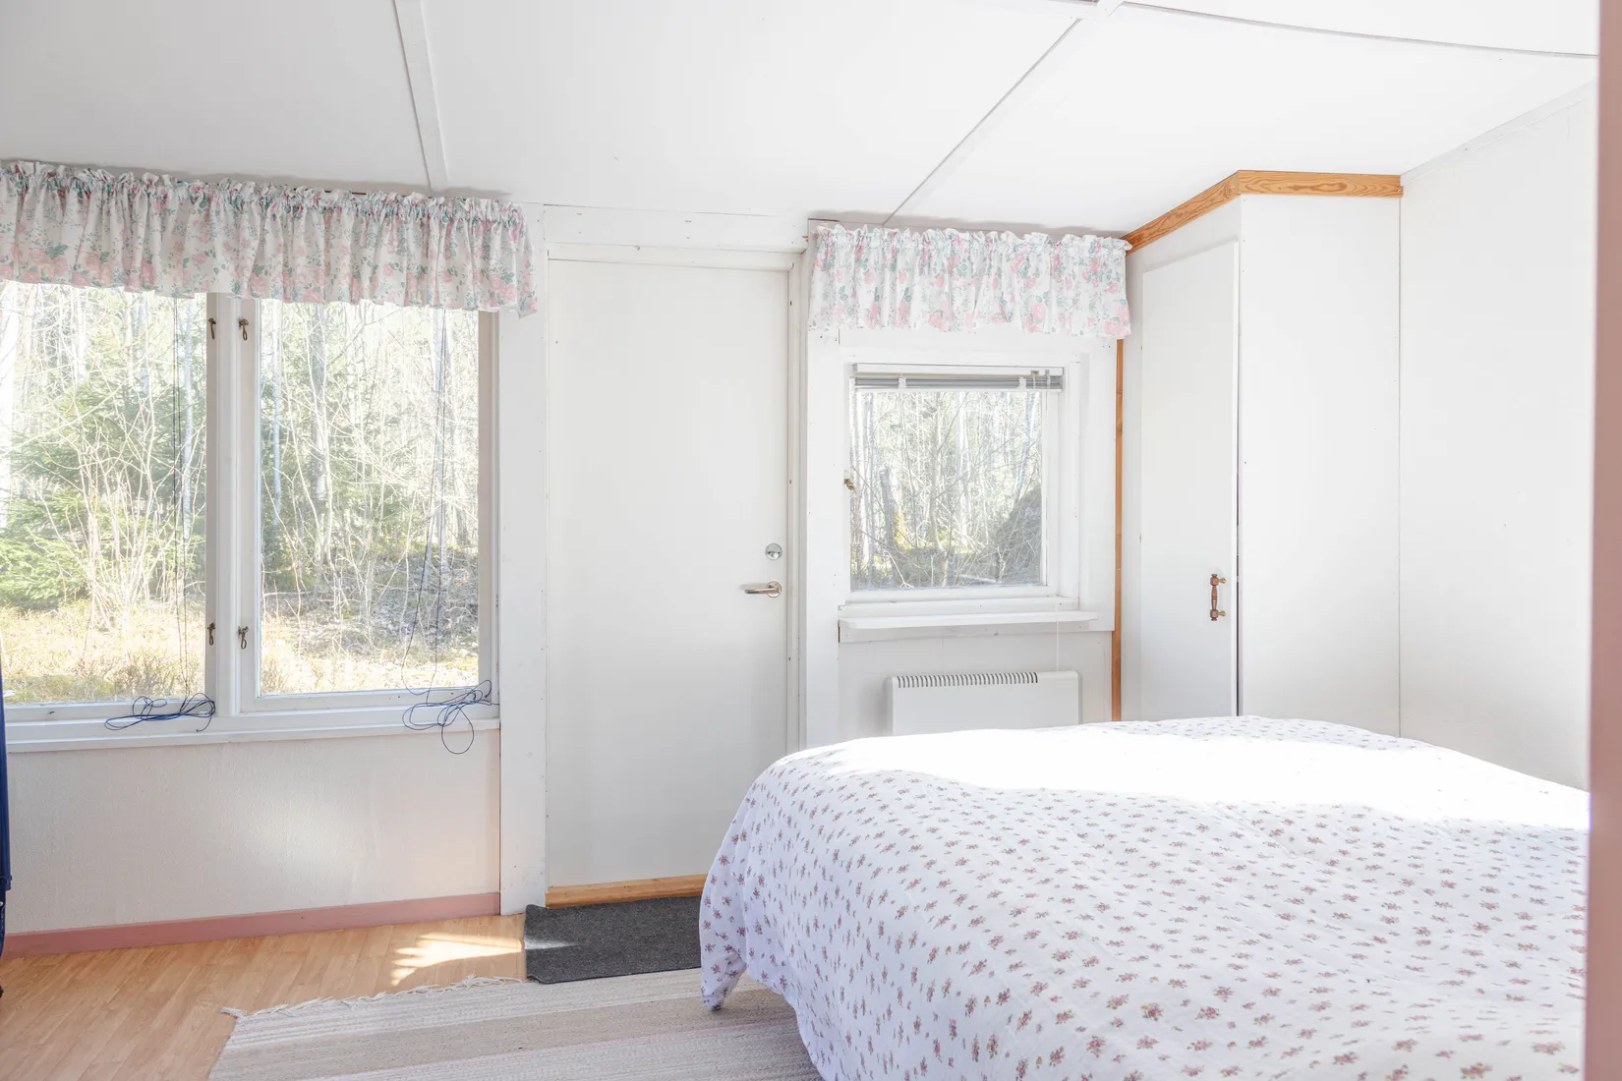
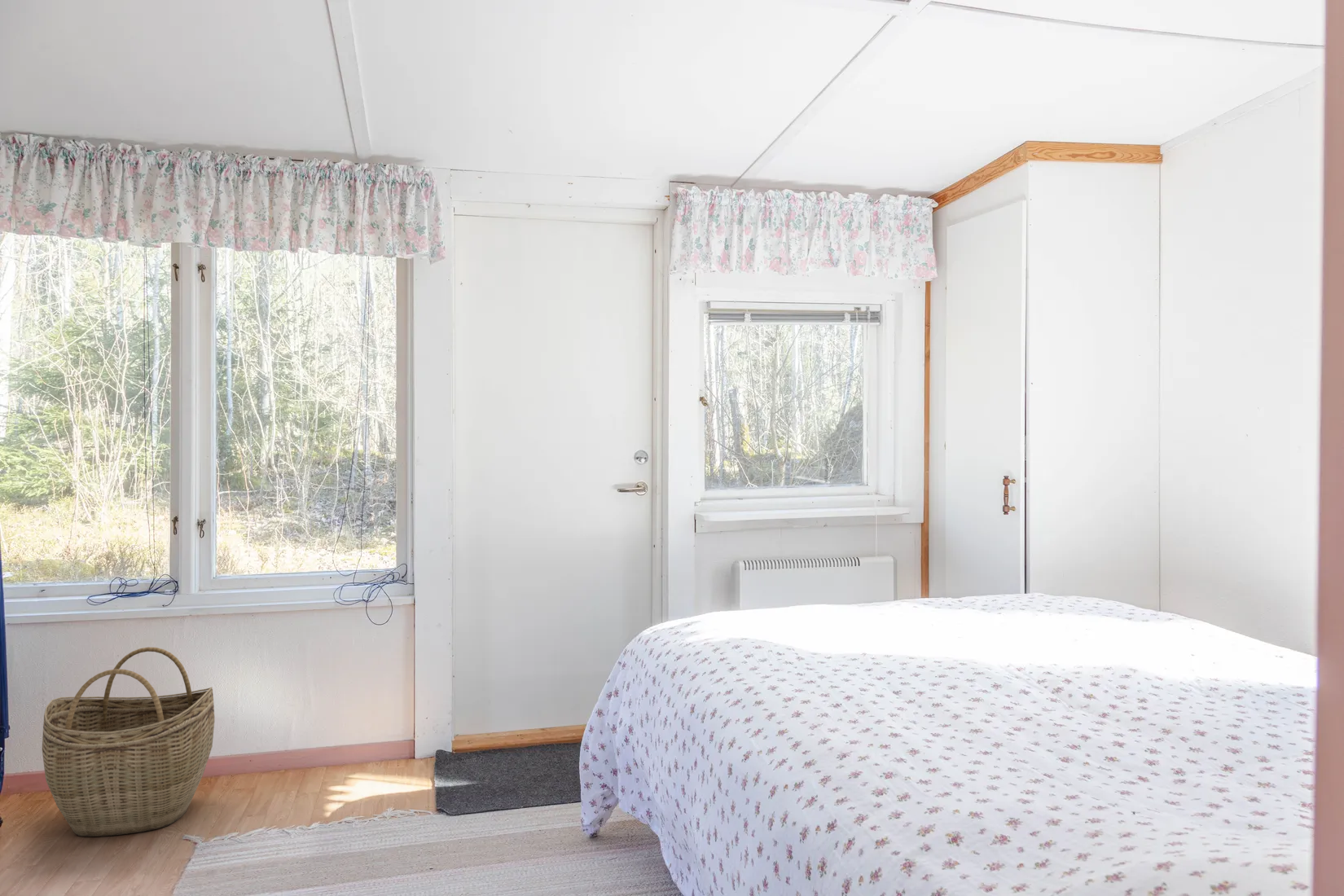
+ woven basket (132, 738)
